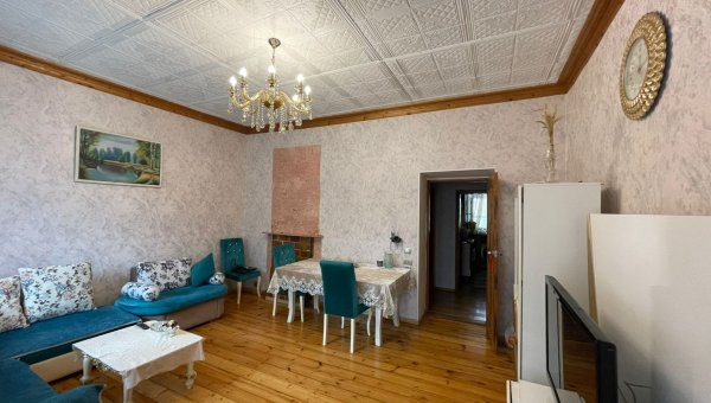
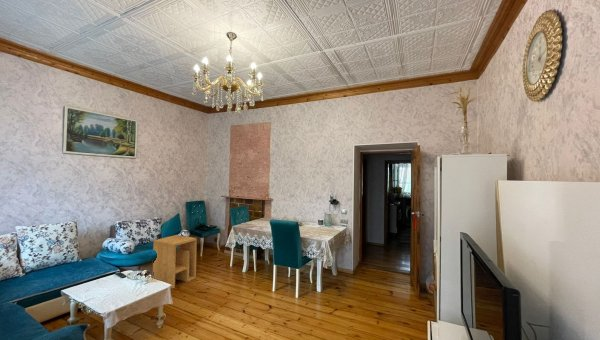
+ side table (175, 259)
